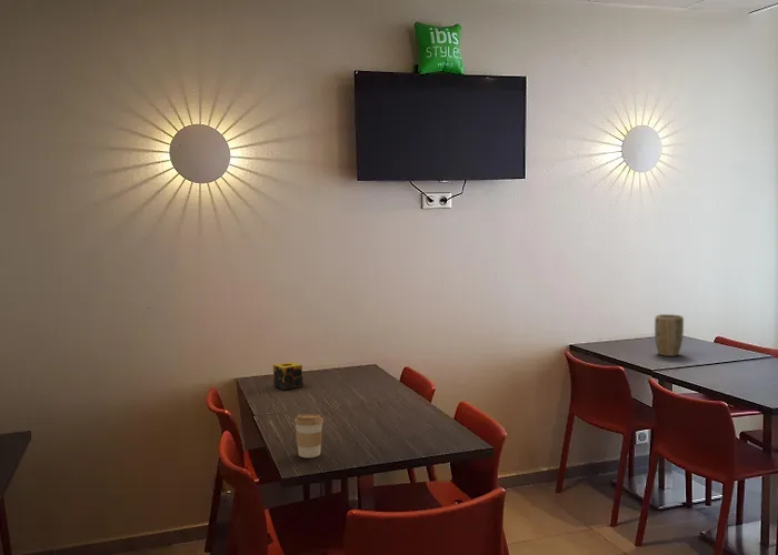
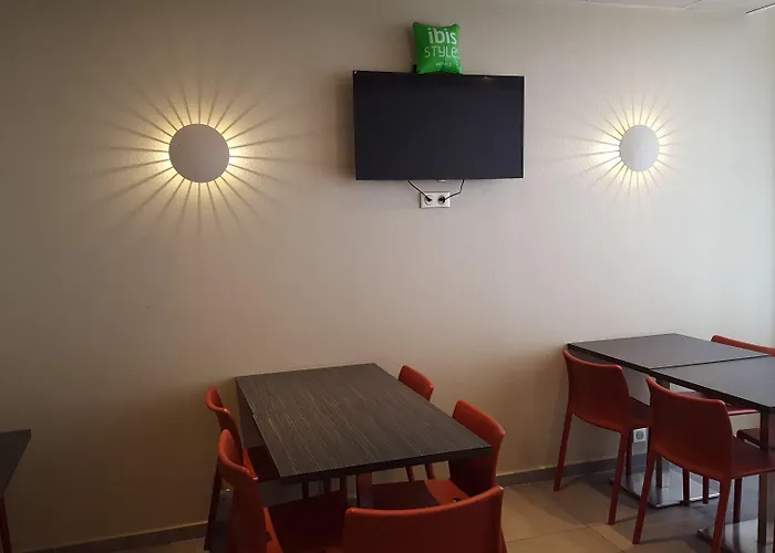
- coffee cup (309, 434)
- candle (288, 375)
- plant pot (668, 334)
